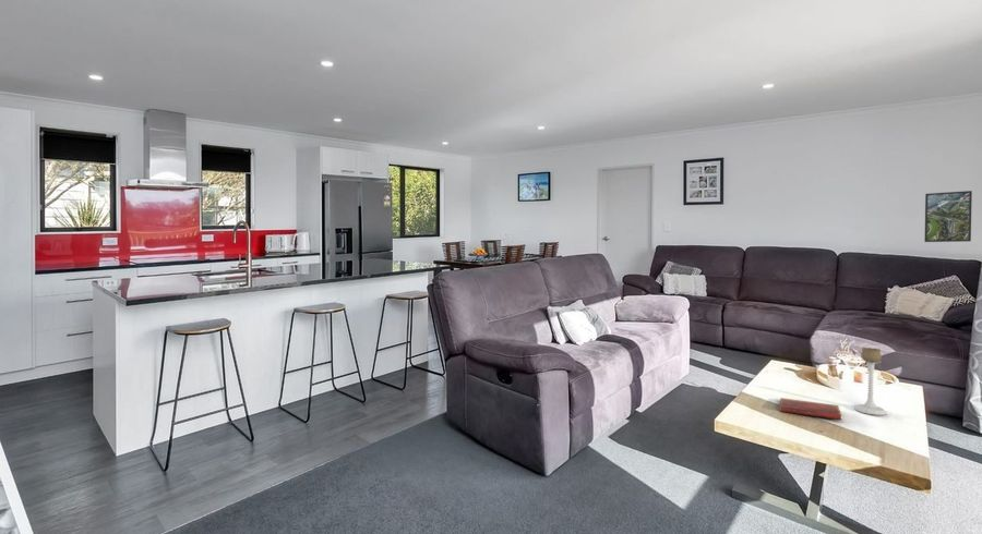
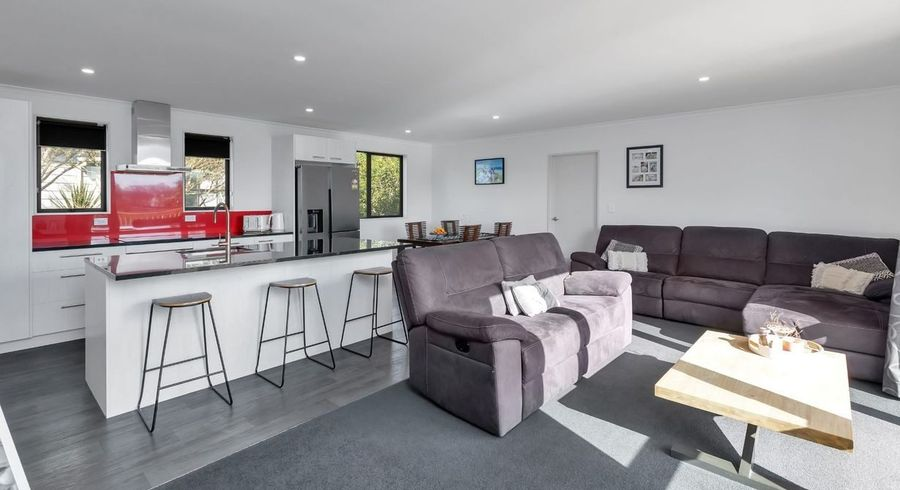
- diary (809, 408)
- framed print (947, 217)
- candle holder (871, 379)
